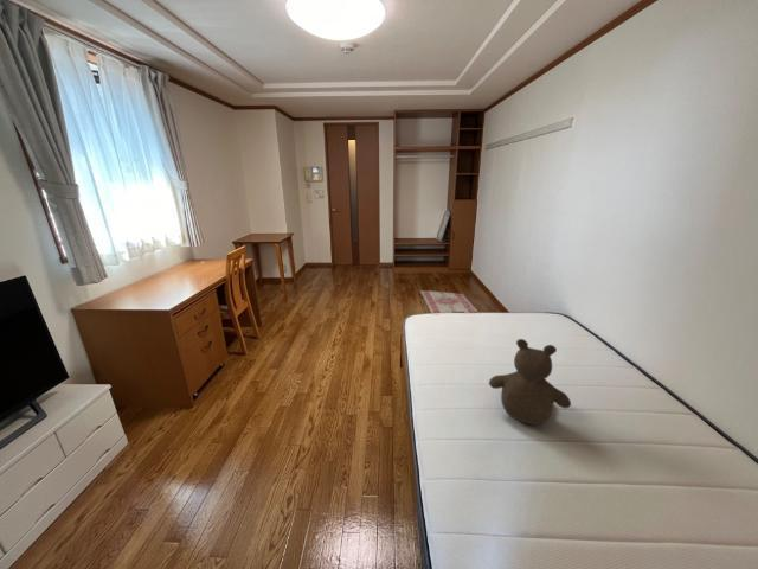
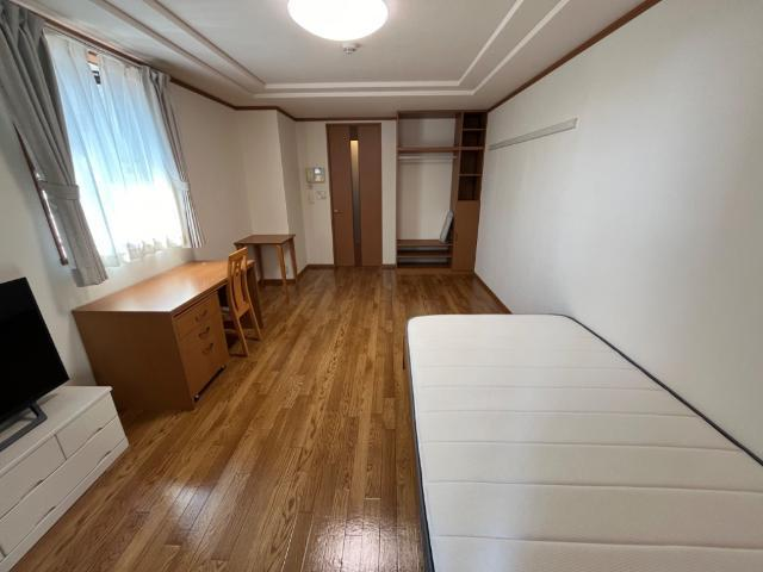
- stuffed bear (529, 375)
- rug (447, 301)
